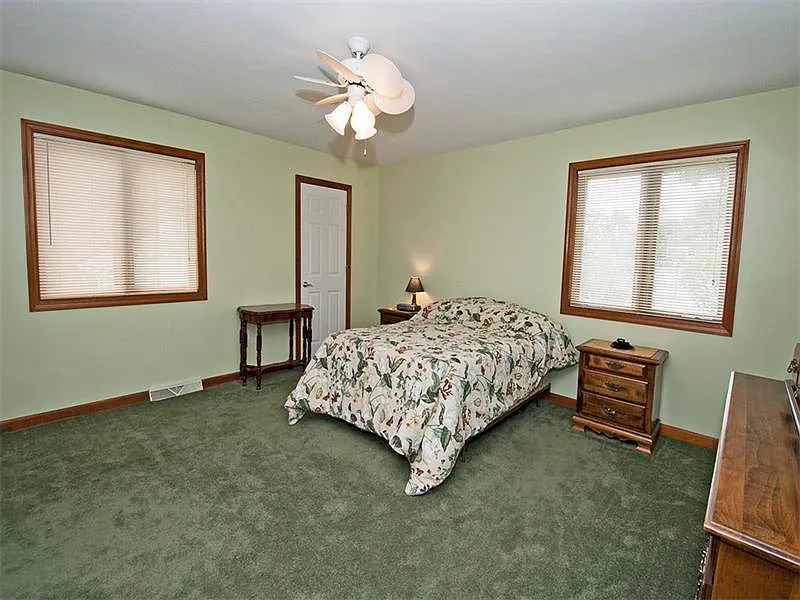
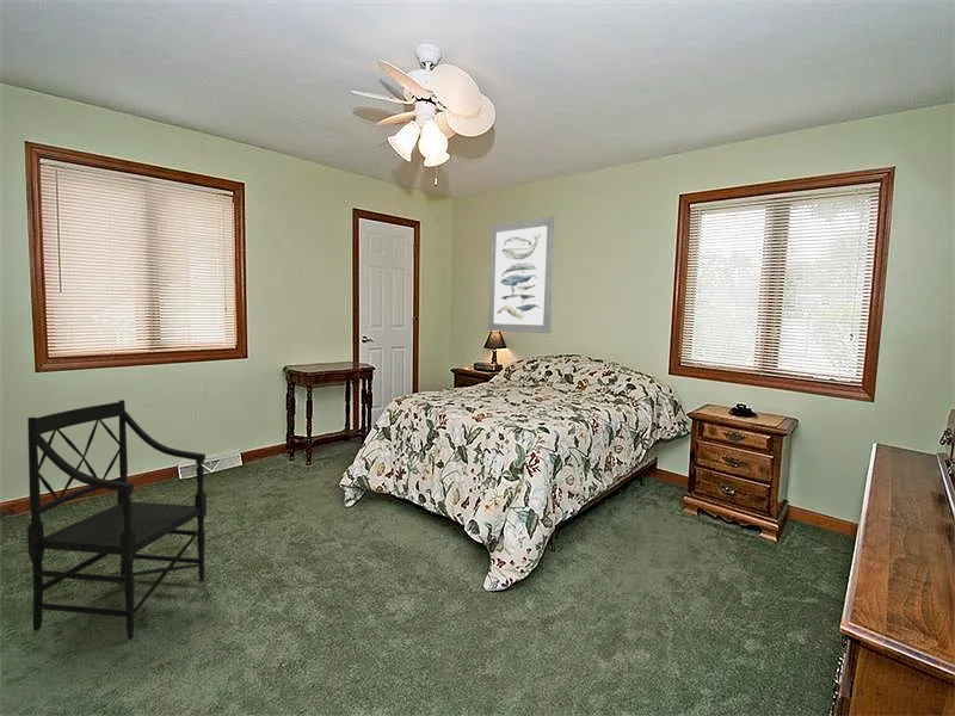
+ armchair (123, 507)
+ wall art (519, 277)
